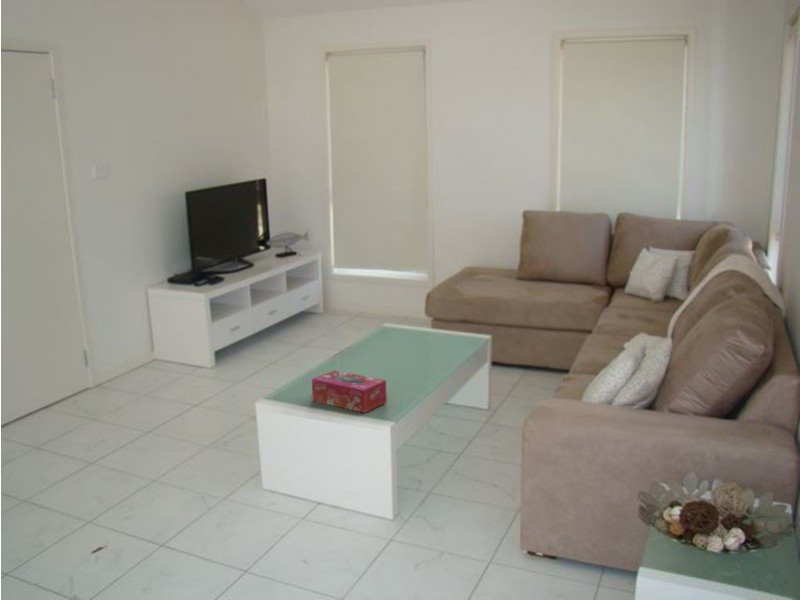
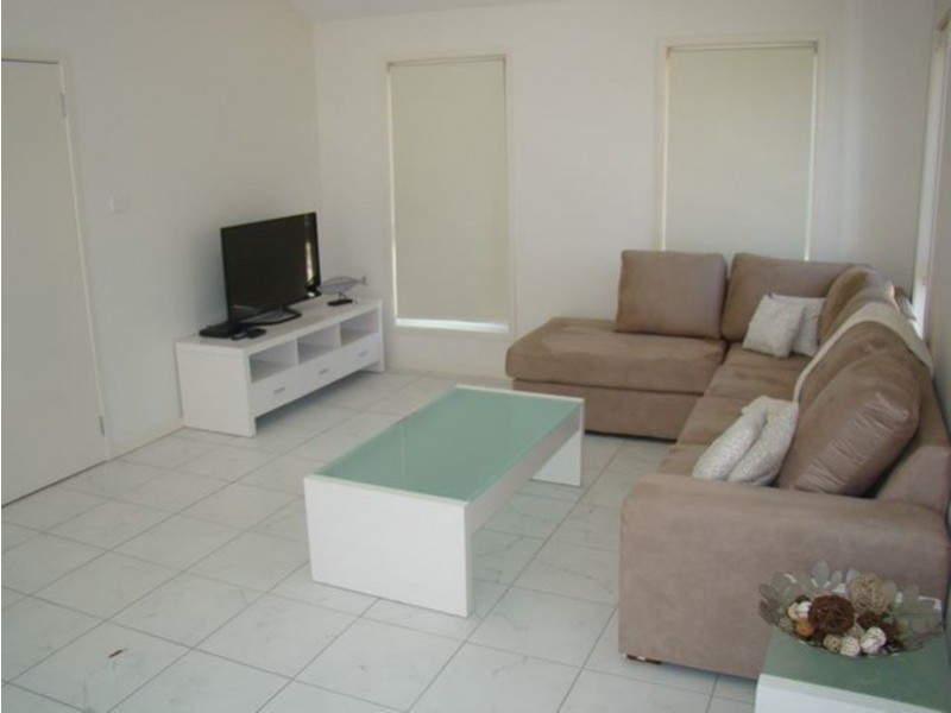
- tissue box (349, 390)
